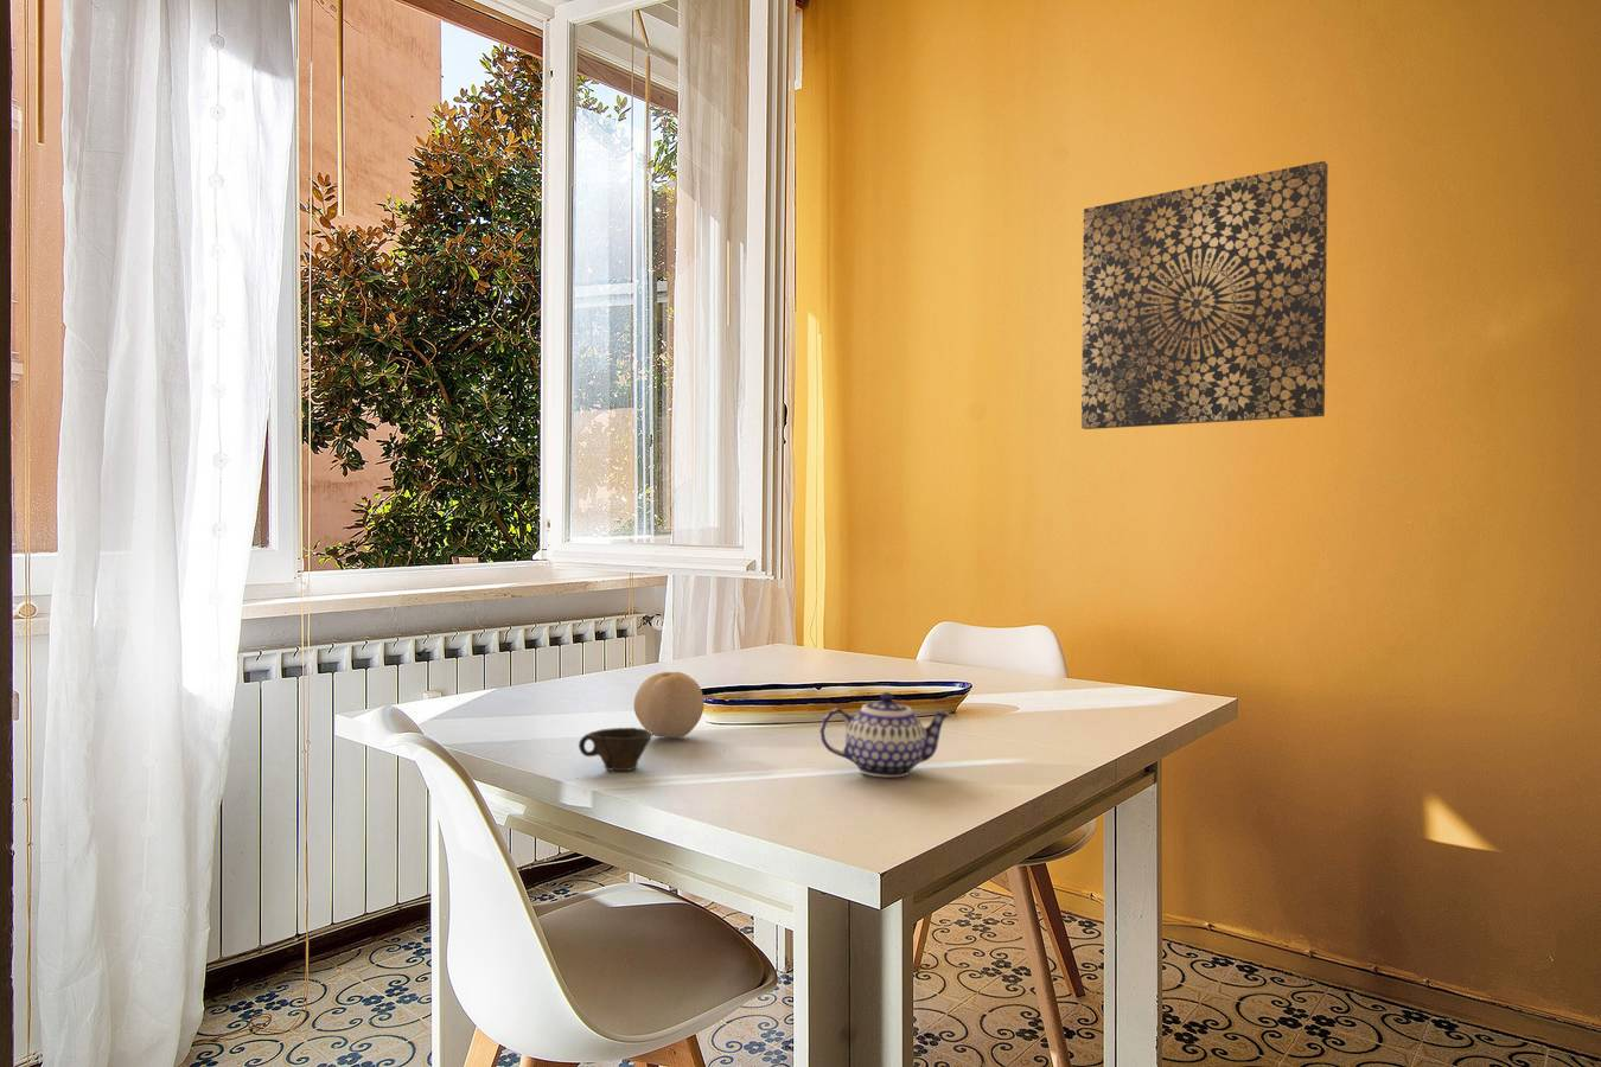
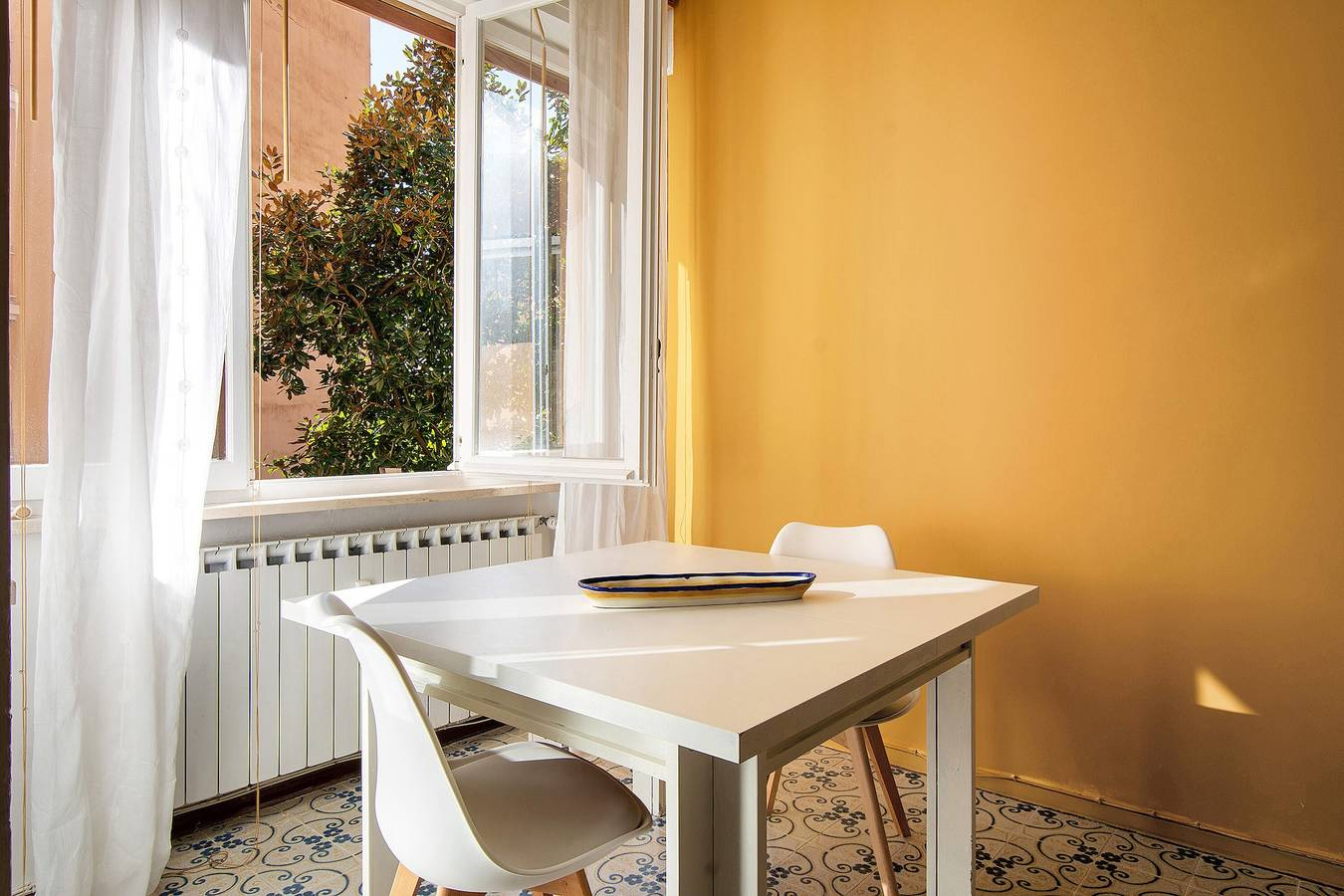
- teapot (885, 731)
- cup (616, 749)
- fruit (668, 705)
- wall art (1196, 305)
